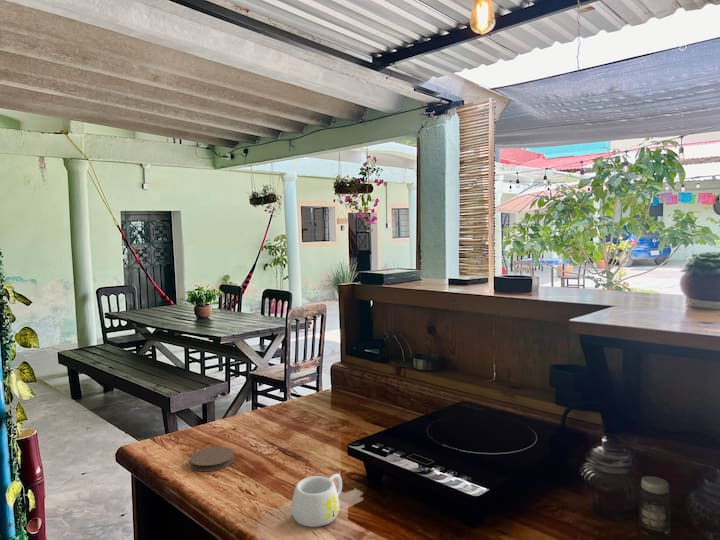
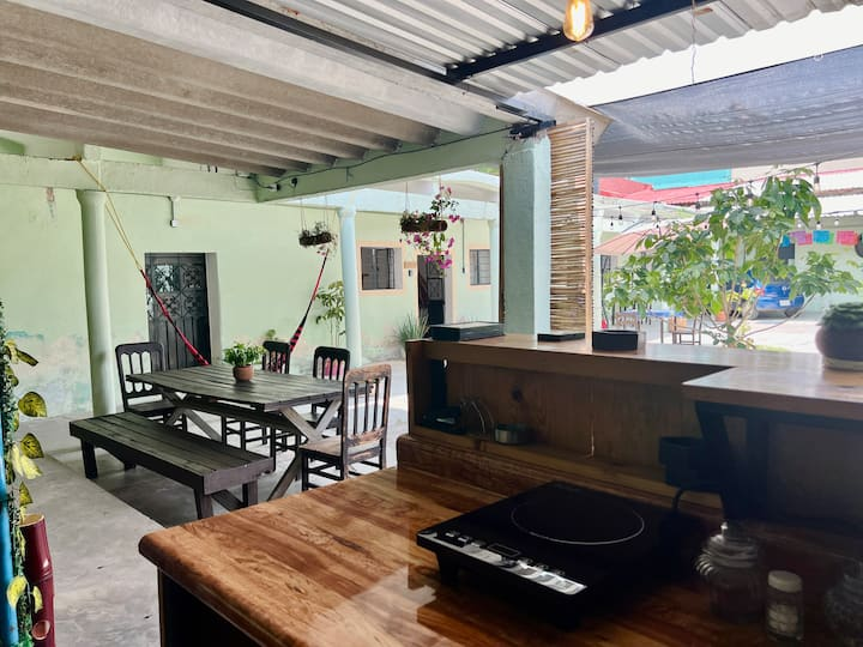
- mug (321, 496)
- coaster (212, 458)
